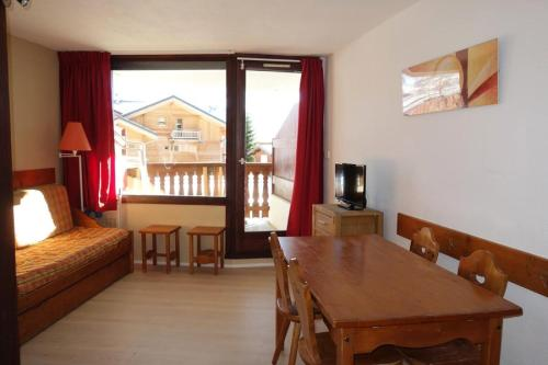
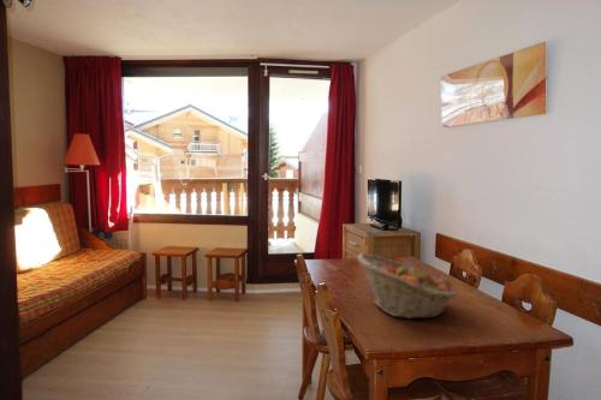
+ fruit basket (403, 282)
